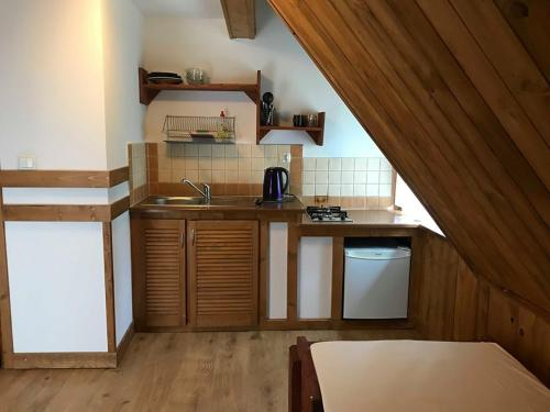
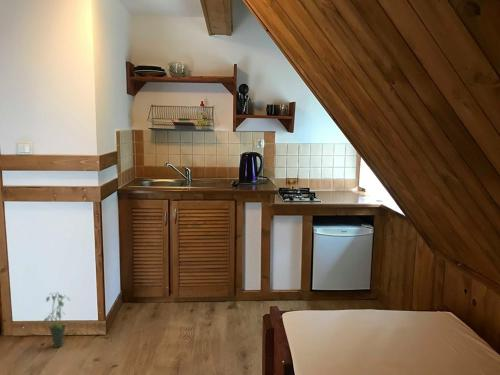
+ potted plant (59, 319)
